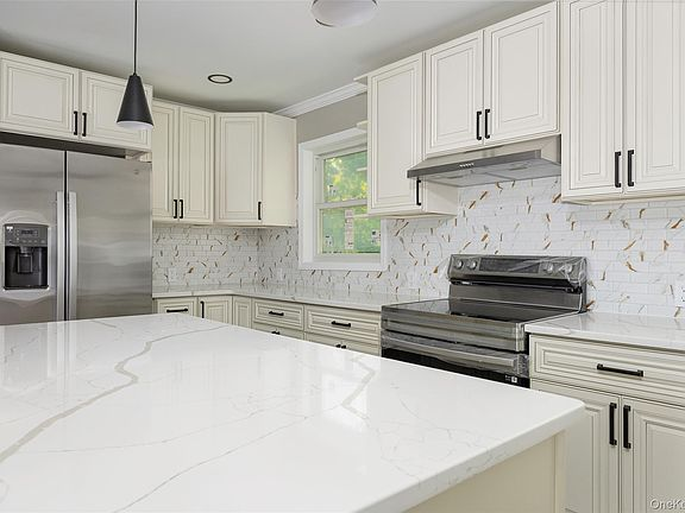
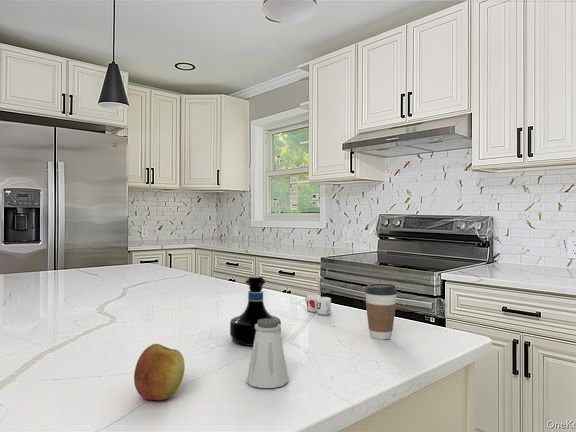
+ mug (318, 304)
+ tequila bottle (255, 307)
+ apple (159, 370)
+ coffee cup (380, 310)
+ saltshaker (267, 350)
